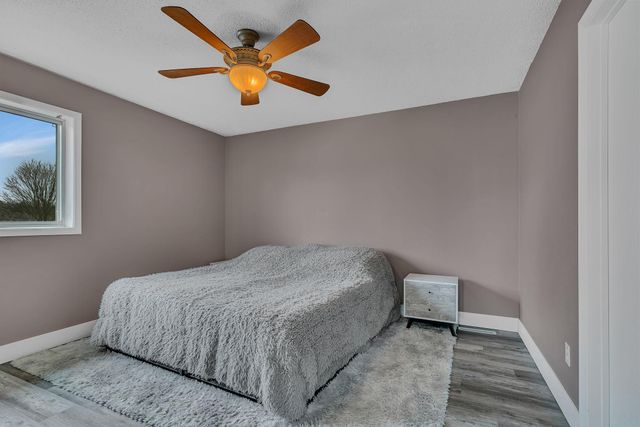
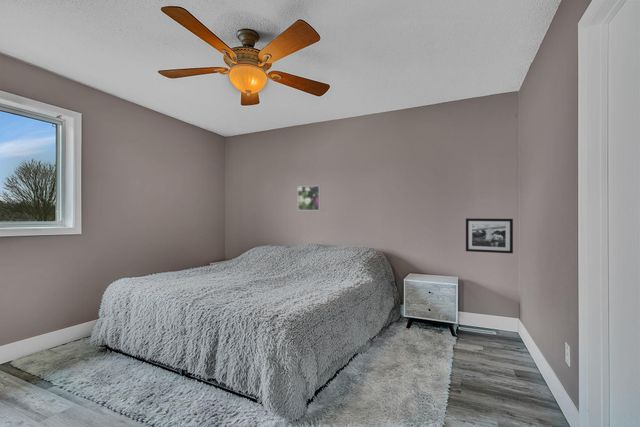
+ picture frame (488, 235)
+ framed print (308, 198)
